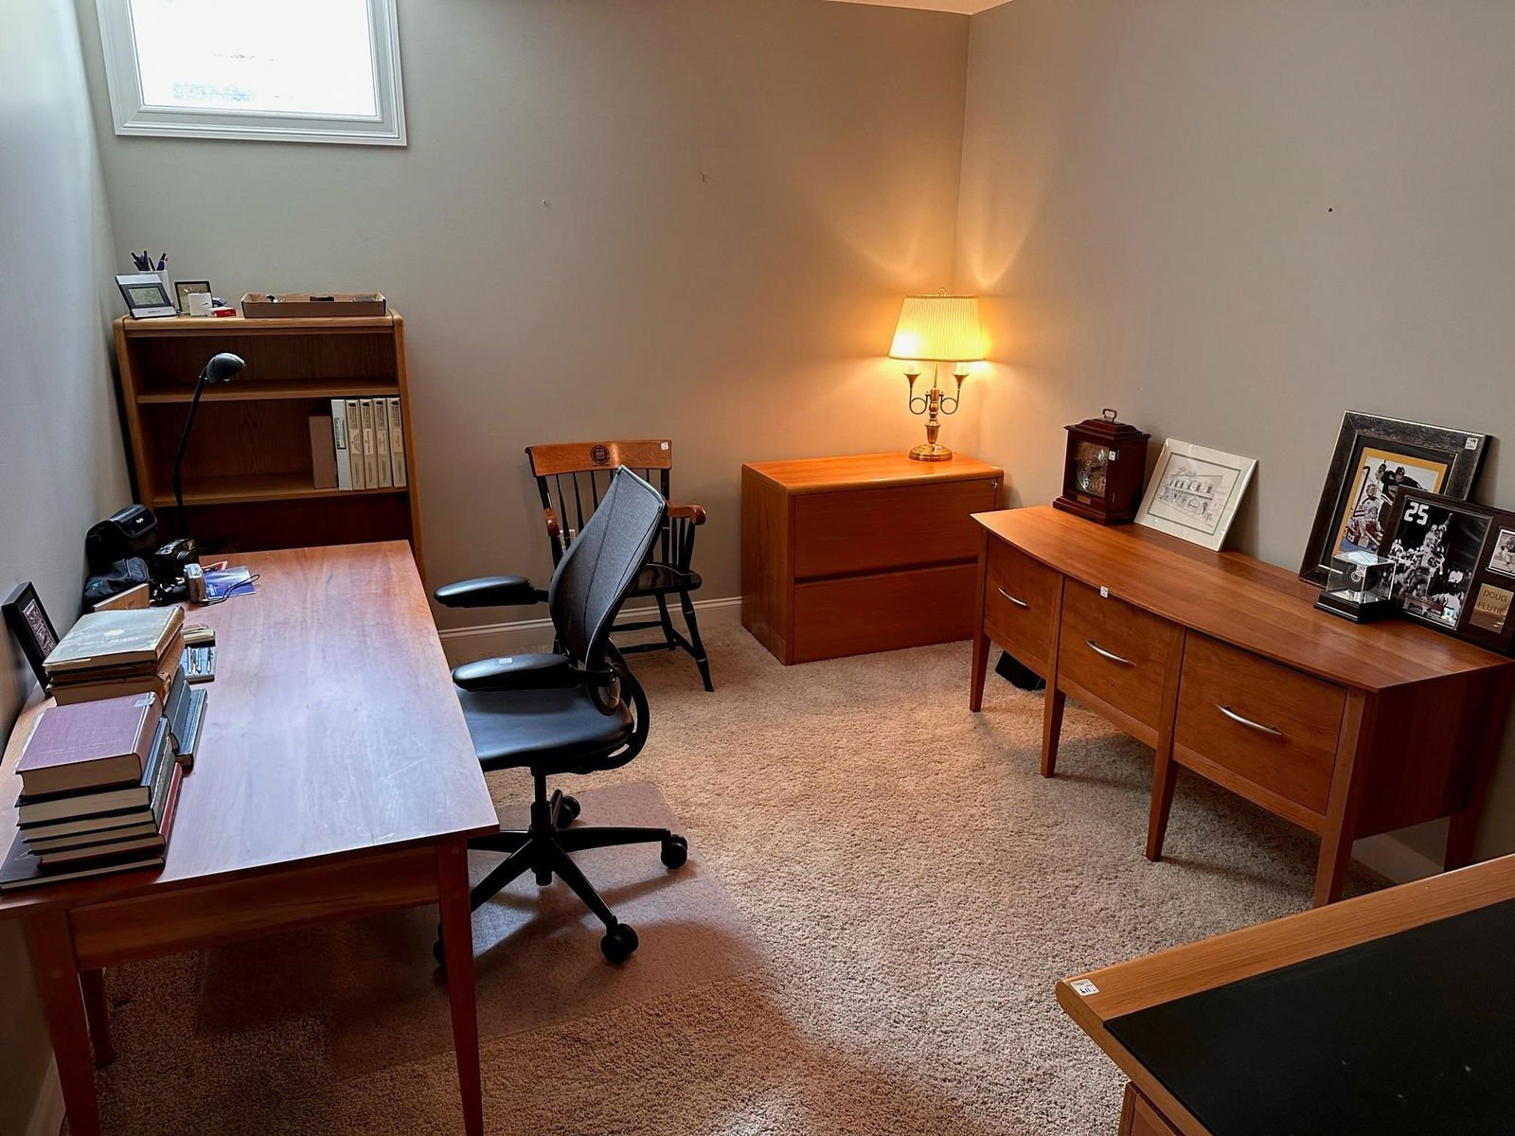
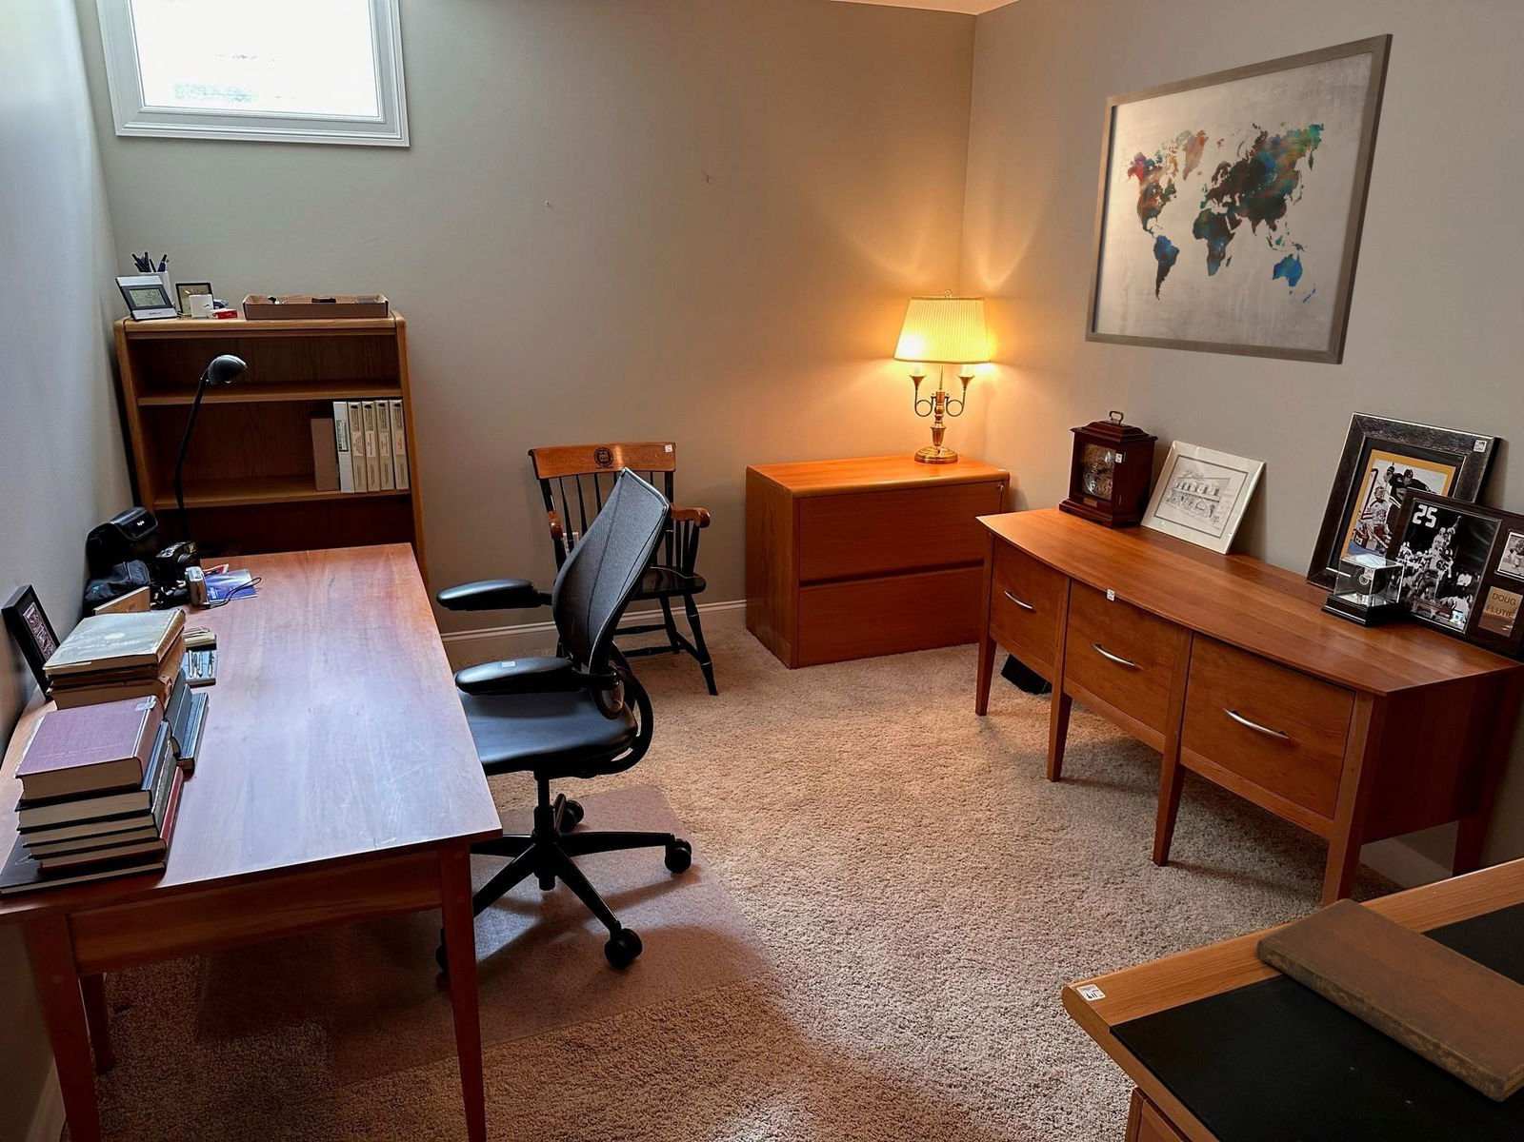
+ notebook (1412, 987)
+ wall art (1211, 215)
